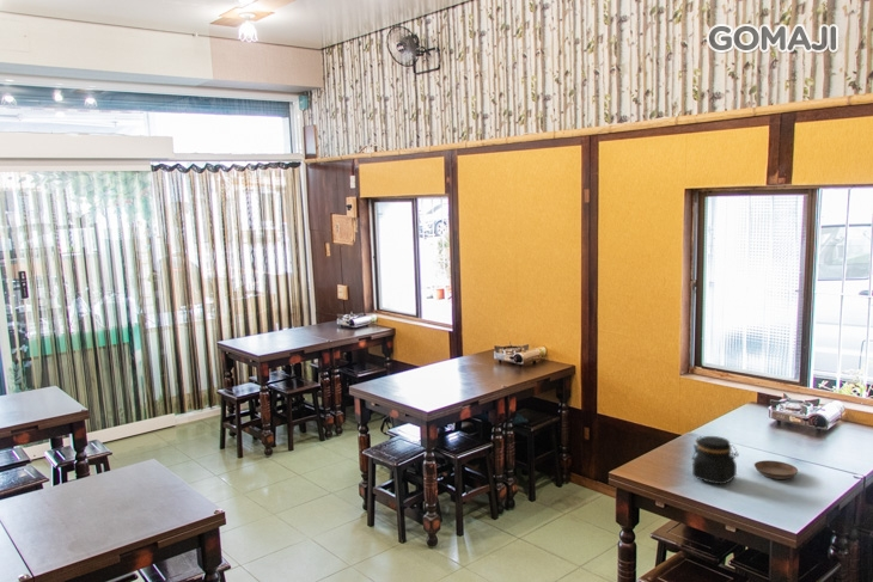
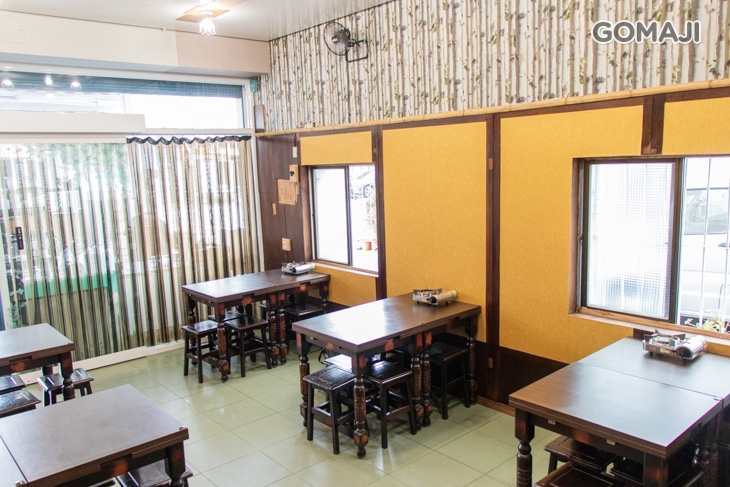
- jar (714, 459)
- saucer (775, 470)
